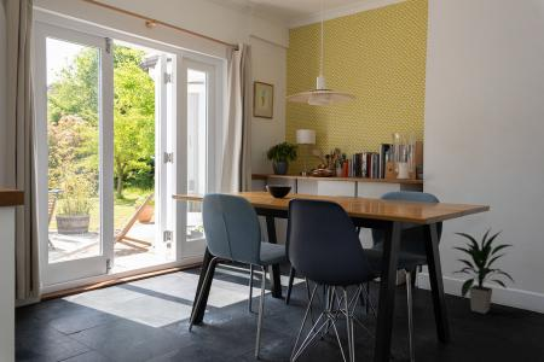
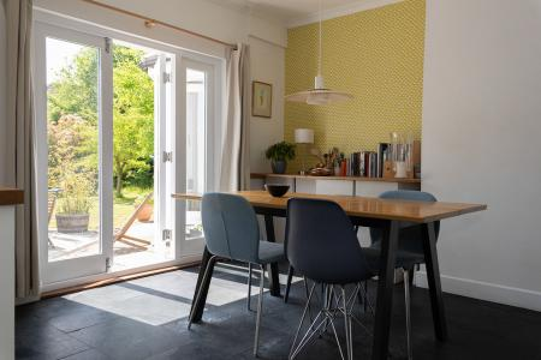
- indoor plant (479, 268)
